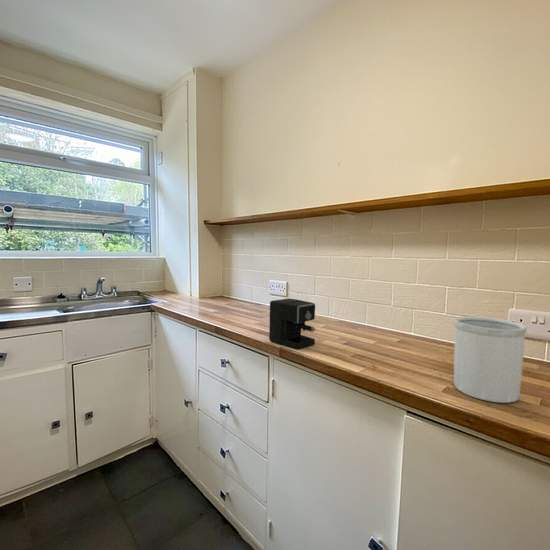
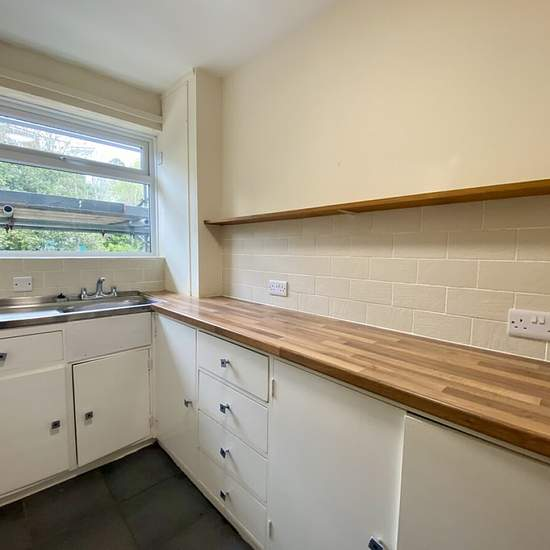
- utensil holder (486, 356)
- coffee maker (305, 318)
